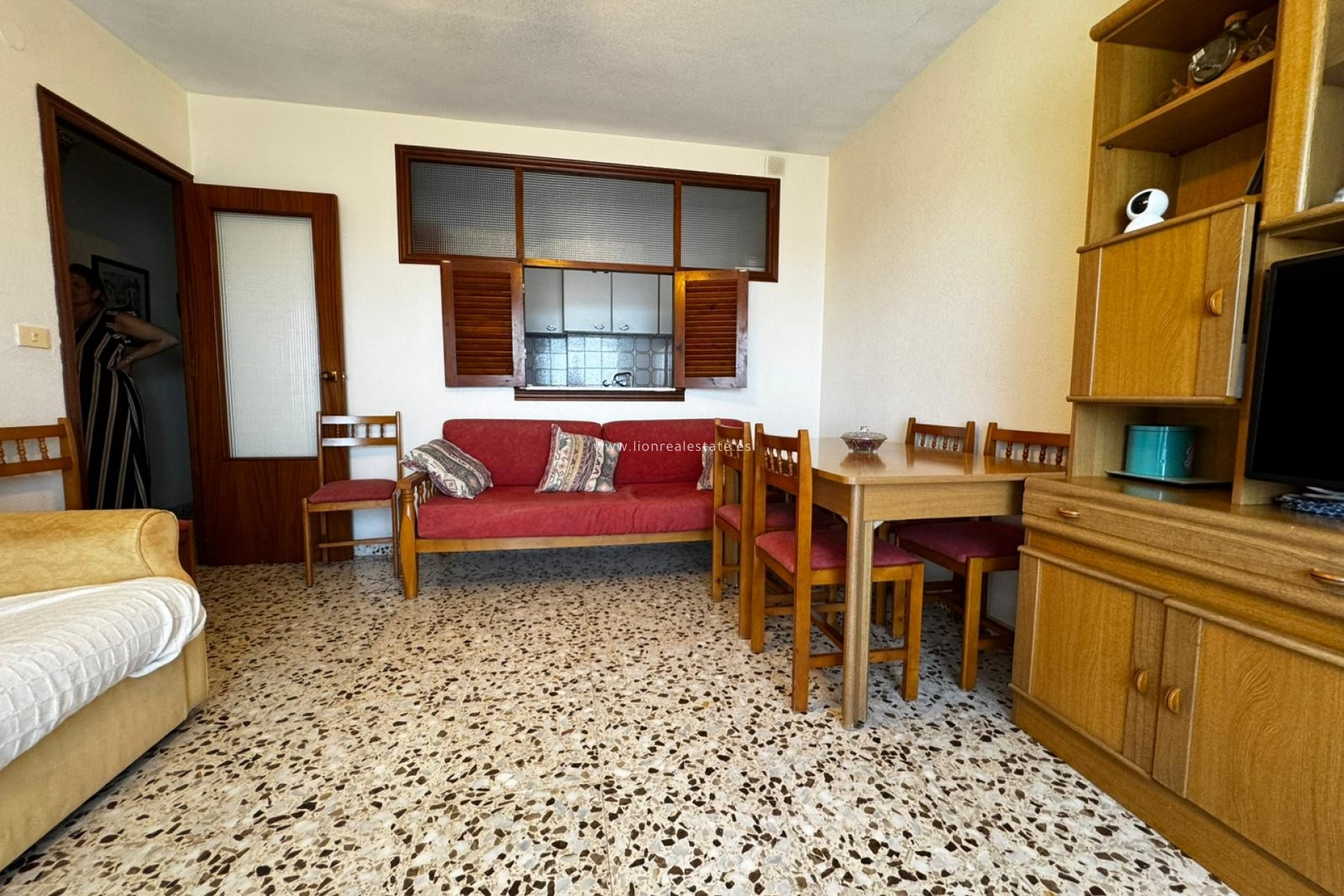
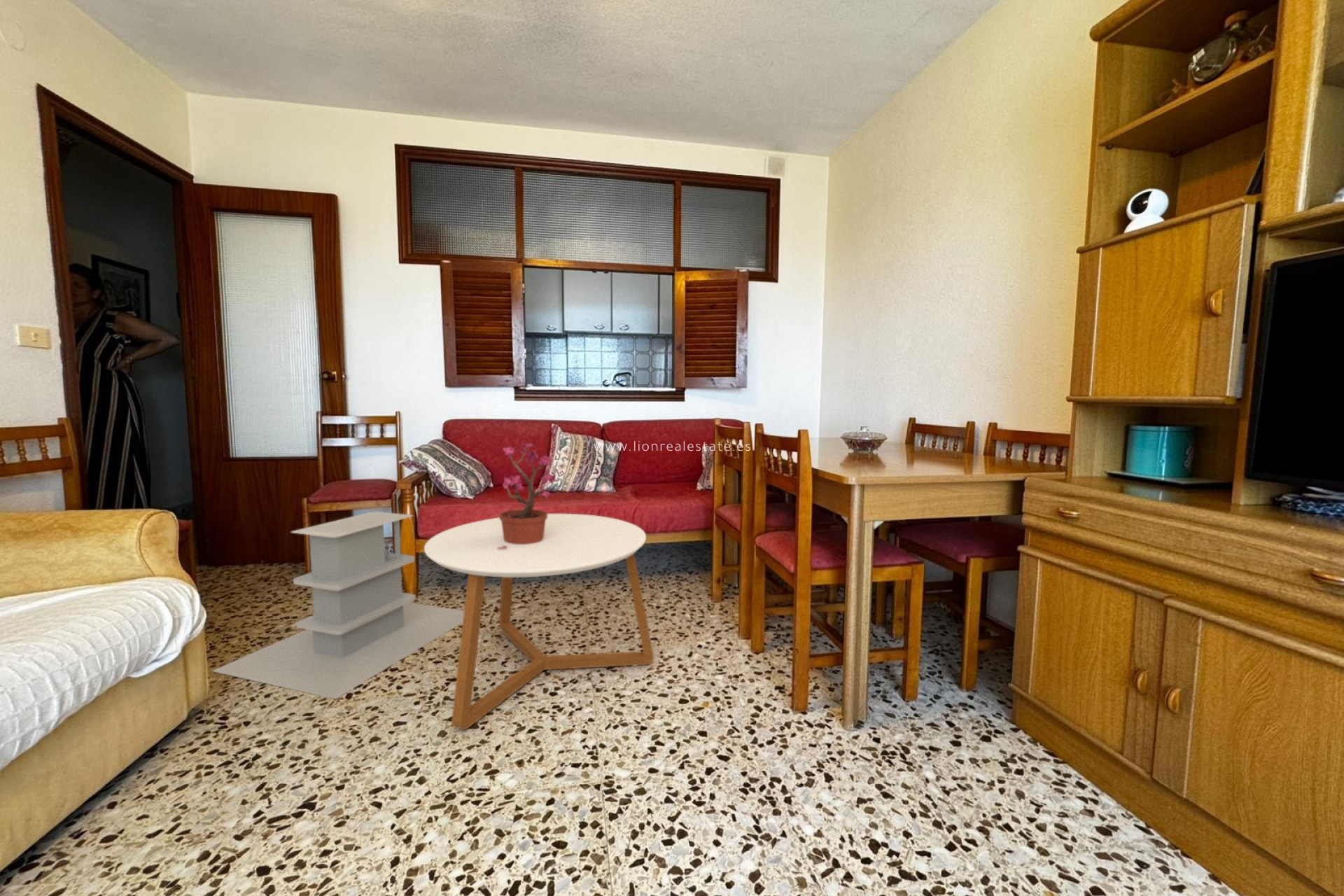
+ coffee table (511, 605)
+ potted plant (519, 489)
+ side table (358, 581)
